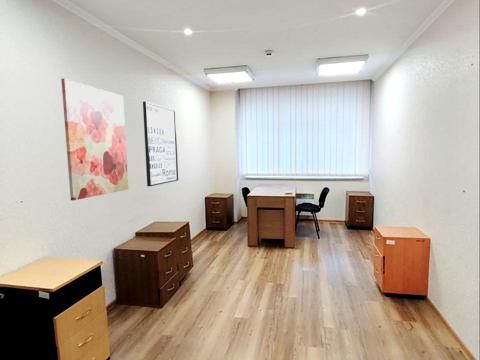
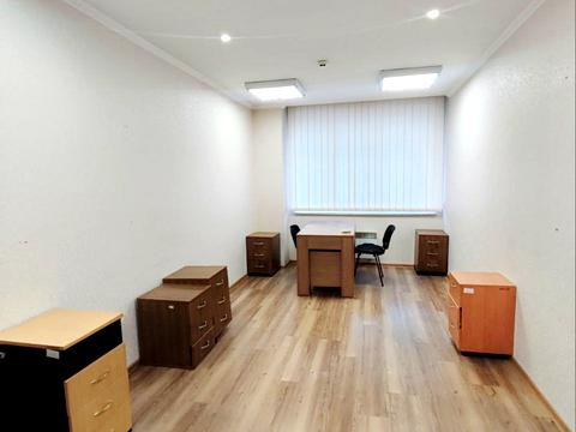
- wall art (99, 142)
- wall art (162, 145)
